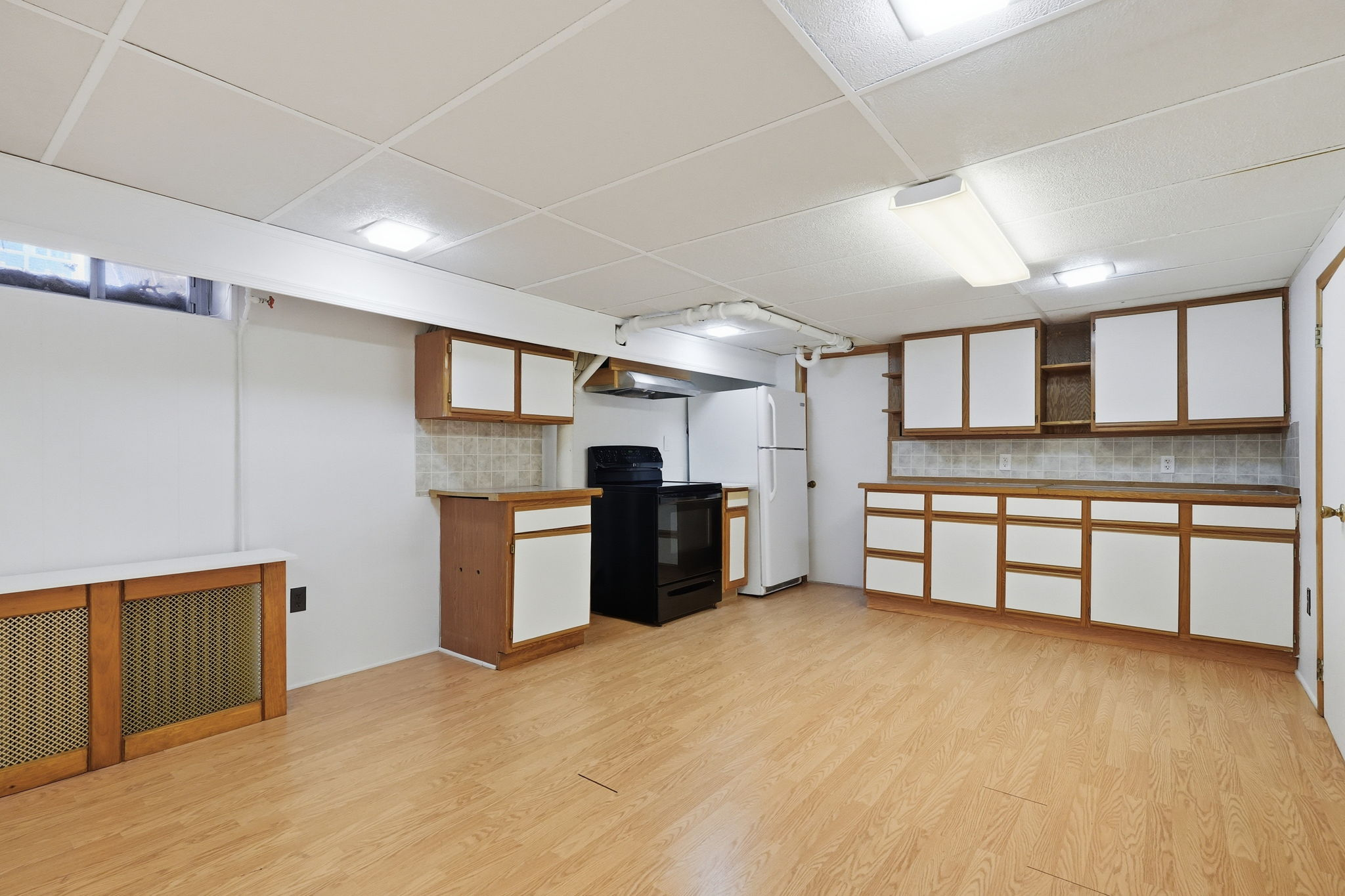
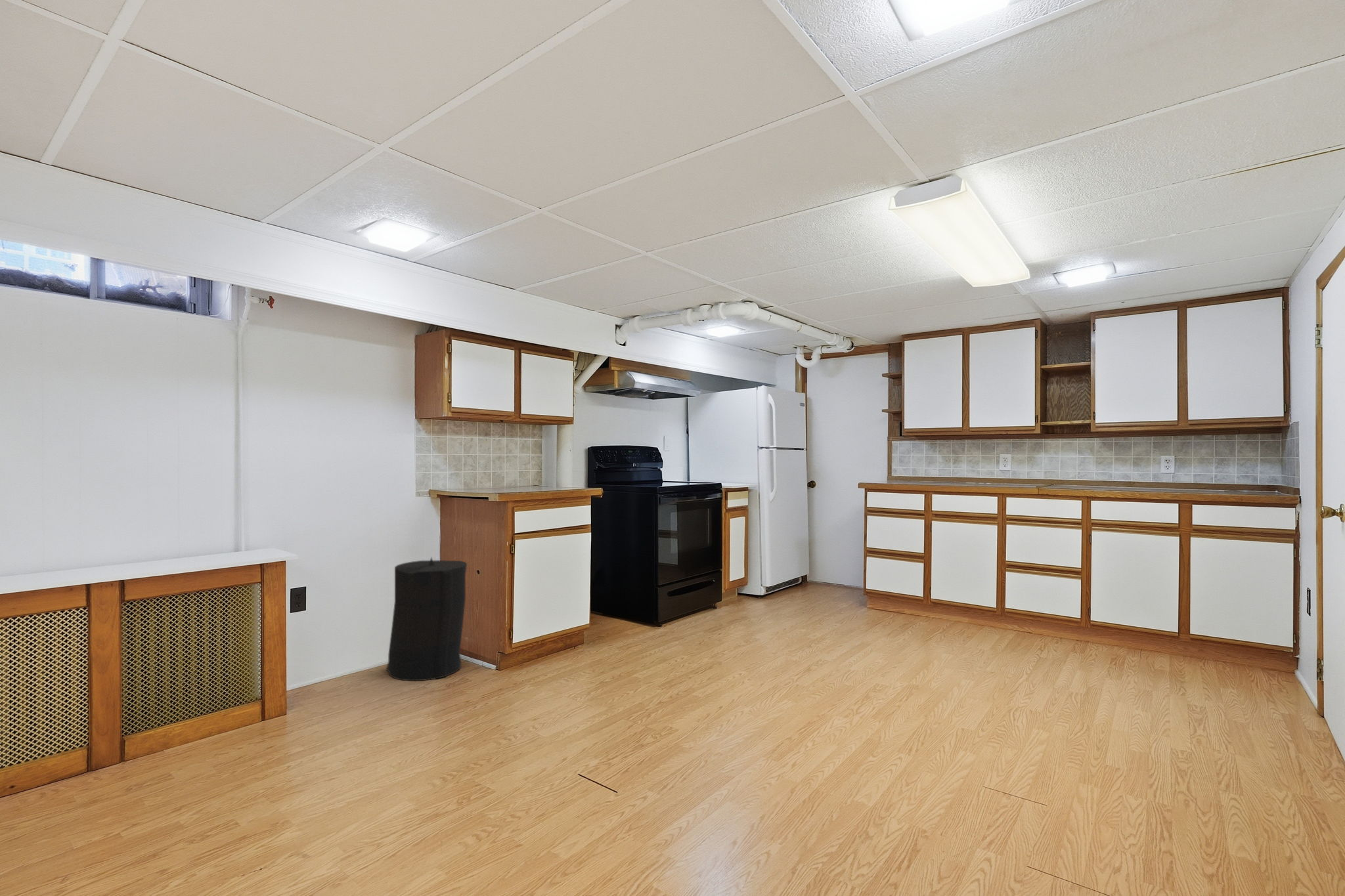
+ trash can (428, 612)
